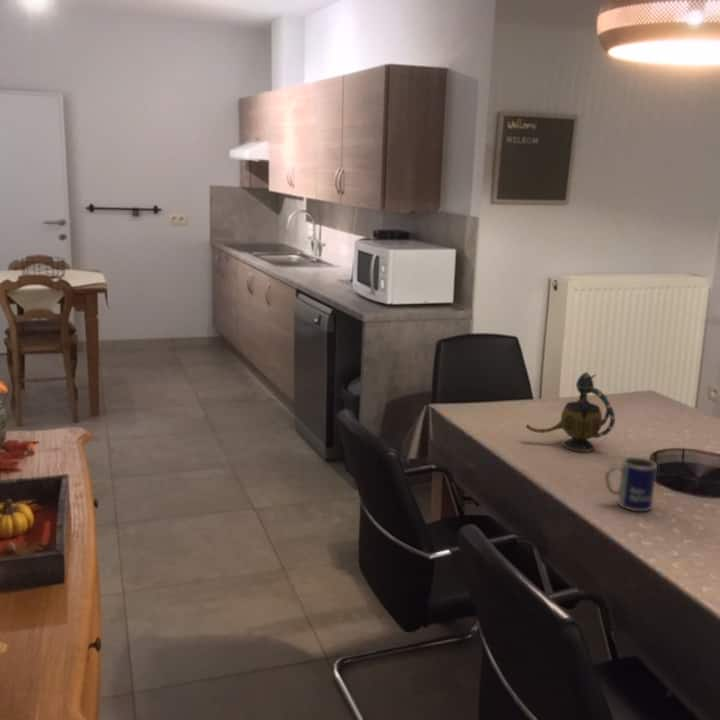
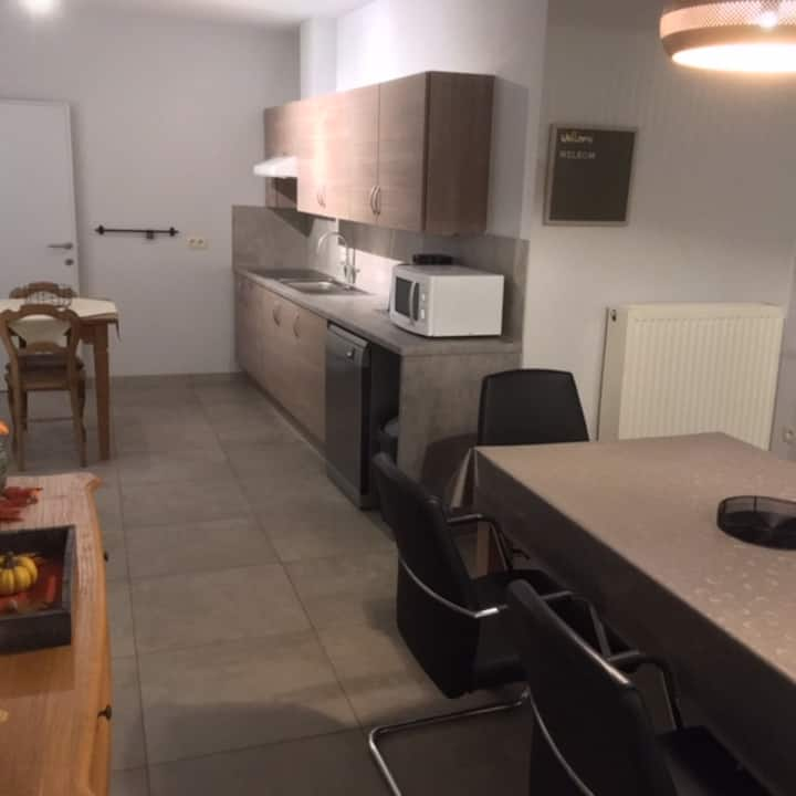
- teapot (570, 408)
- mug (629, 483)
